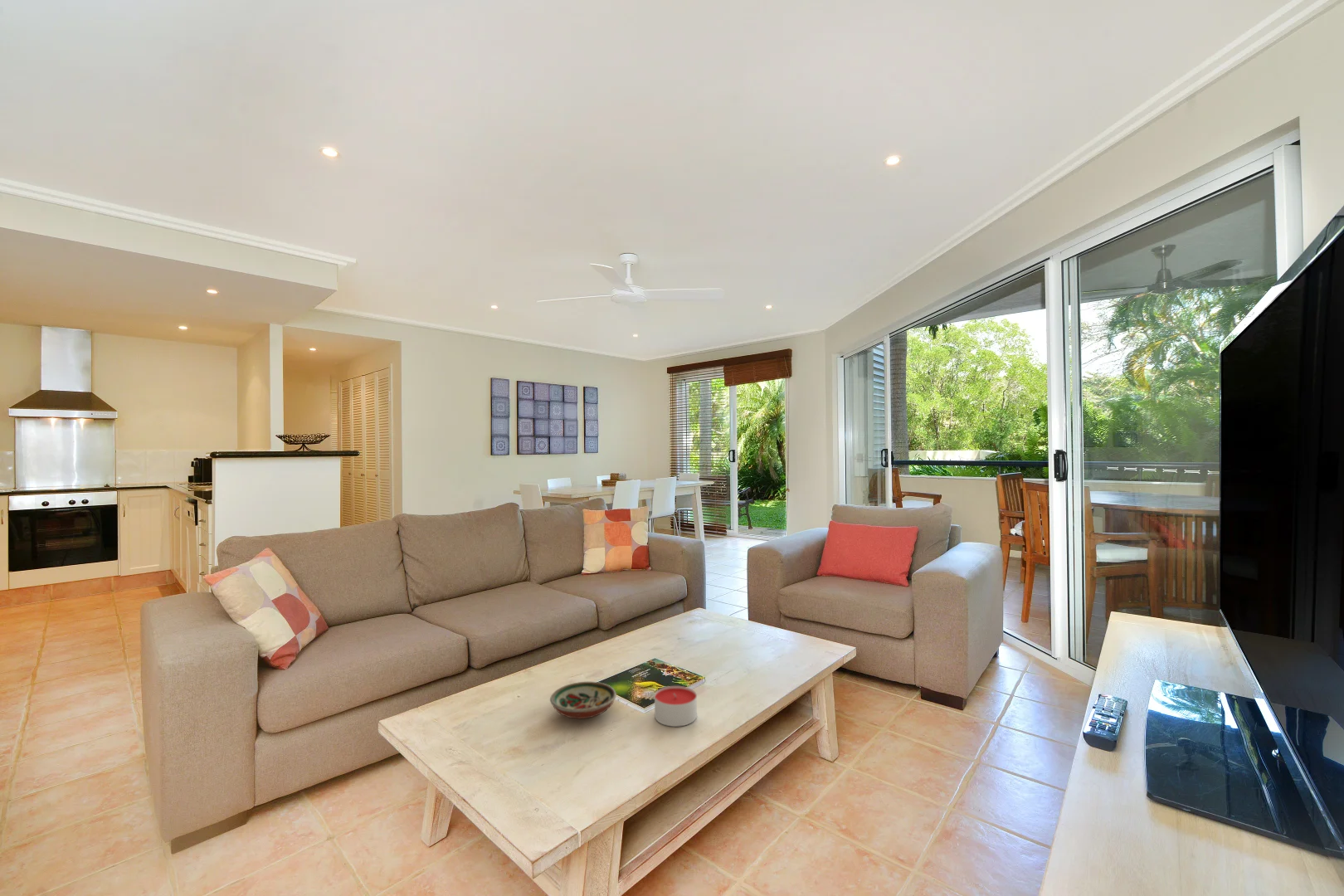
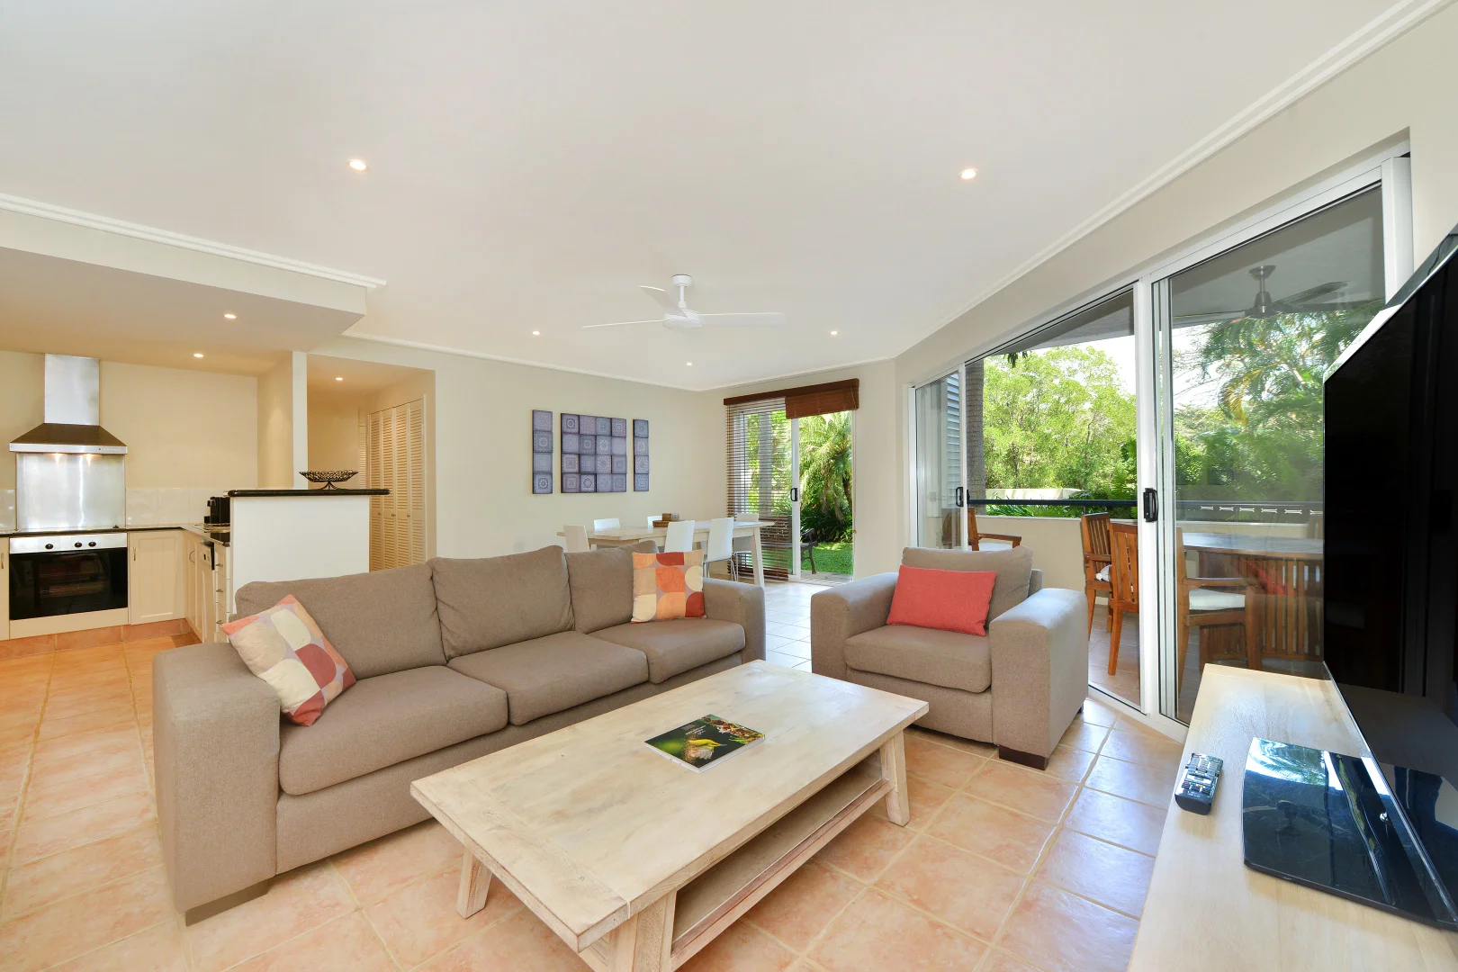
- decorative bowl (583, 703)
- candle (675, 704)
